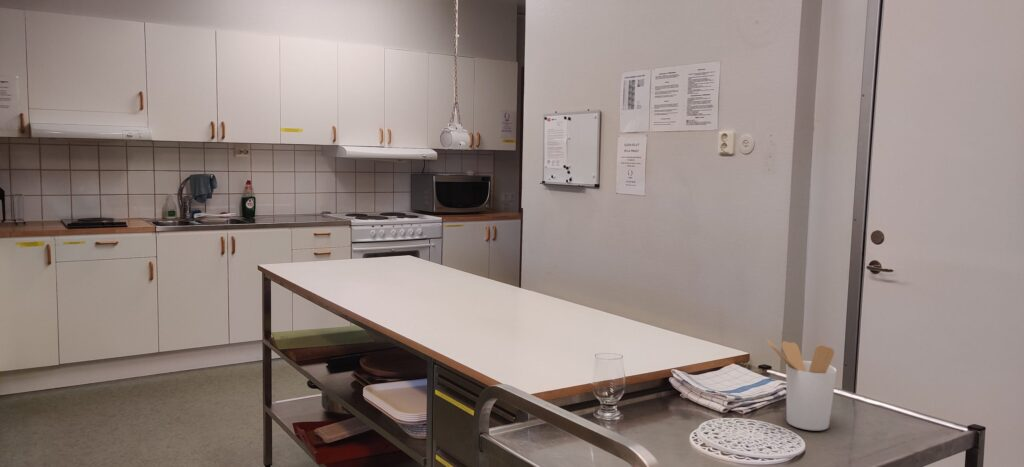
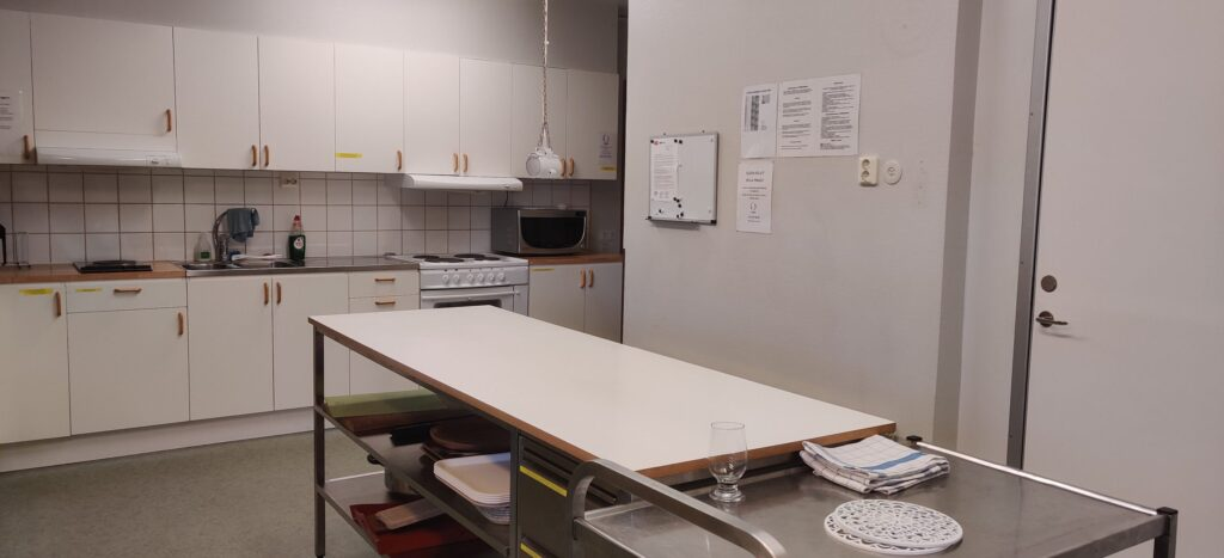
- utensil holder (798, 381)
